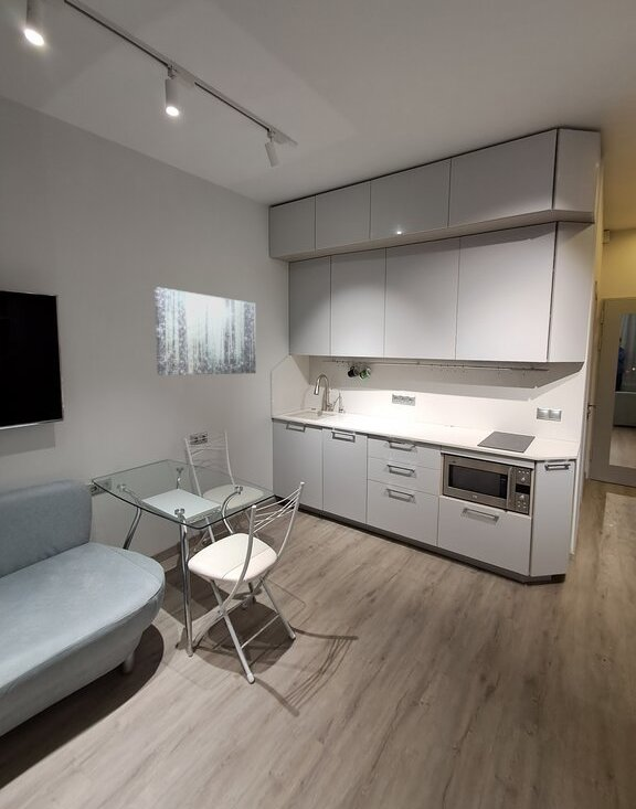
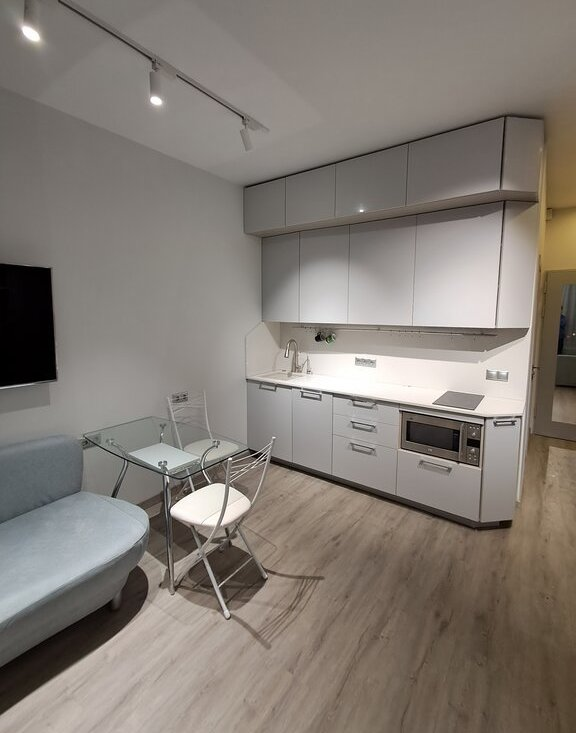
- wall art (211, 336)
